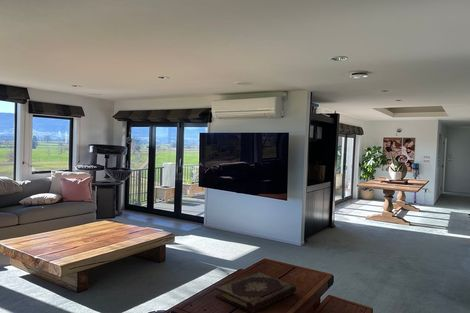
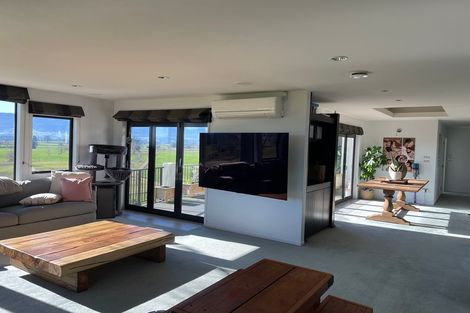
- book (256, 290)
